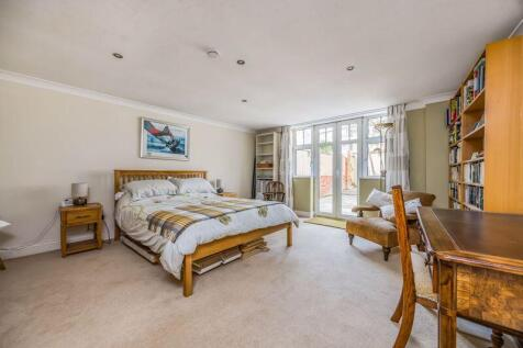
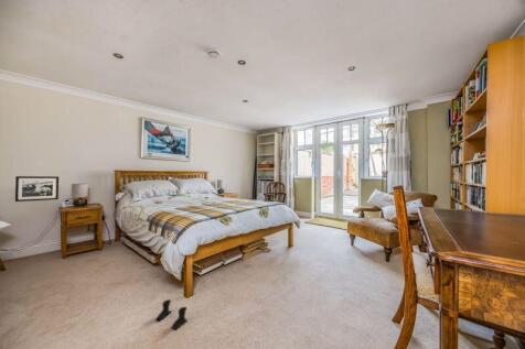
+ boots (170, 312)
+ picture frame (38, 188)
